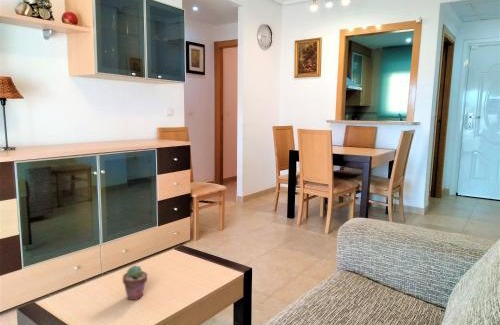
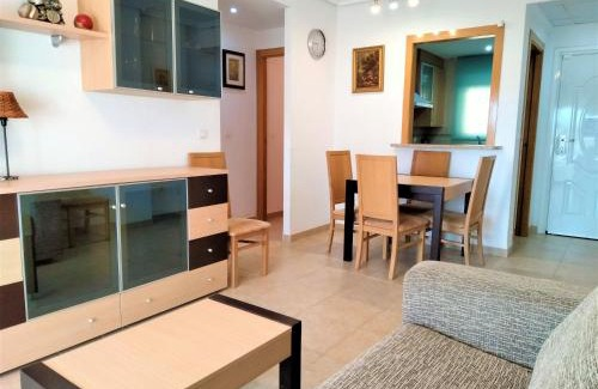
- potted succulent (135, 281)
